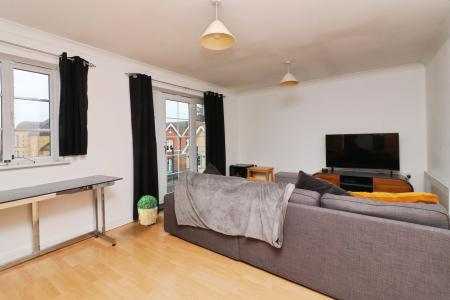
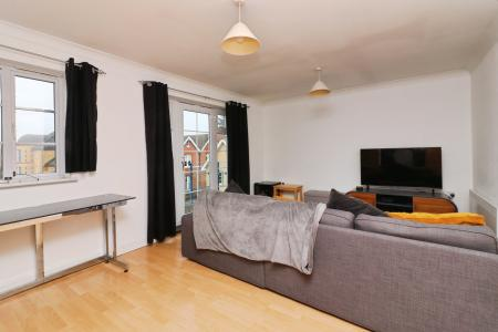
- potted plant (147, 209)
